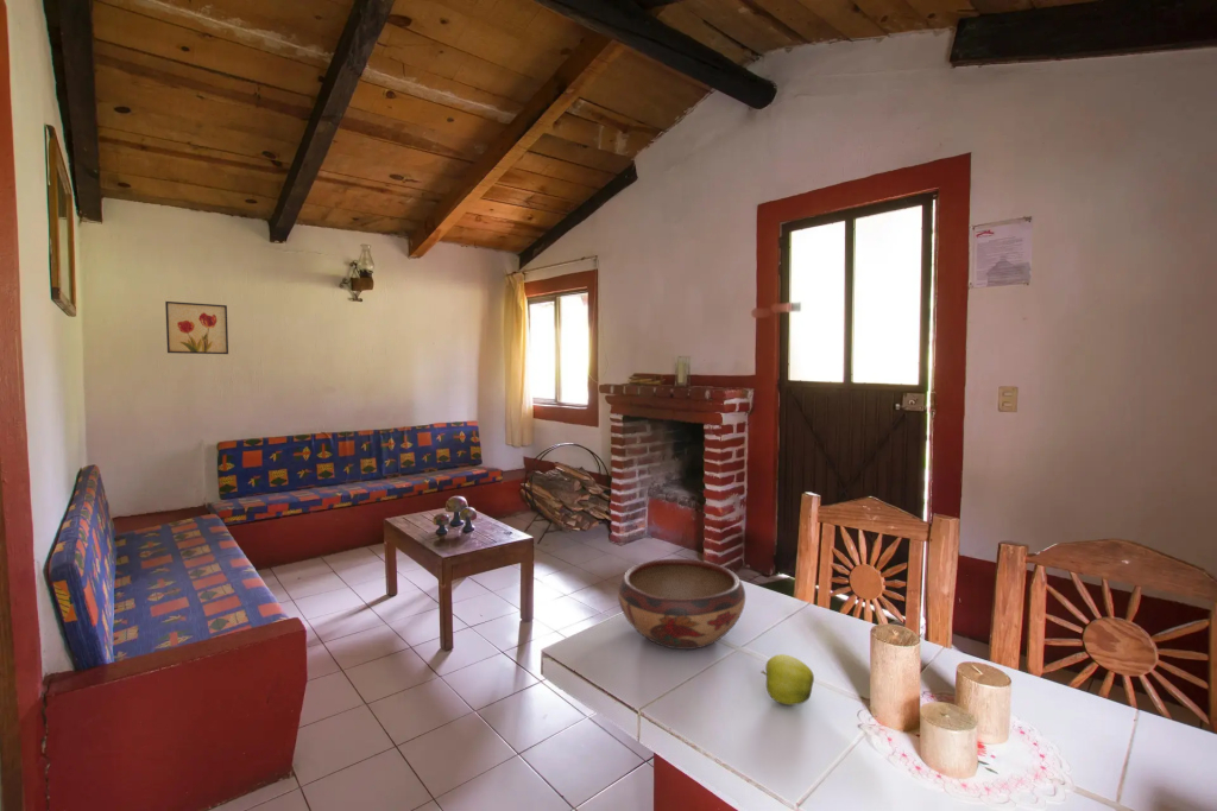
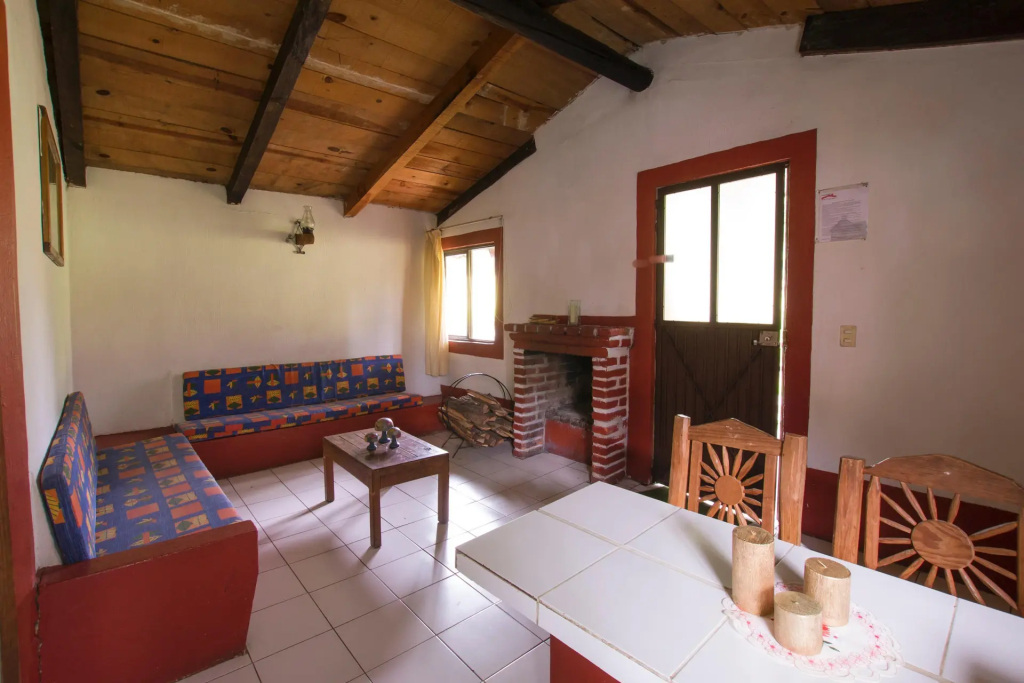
- apple (786, 679)
- wall art (197, 328)
- decorative bowl (680, 606)
